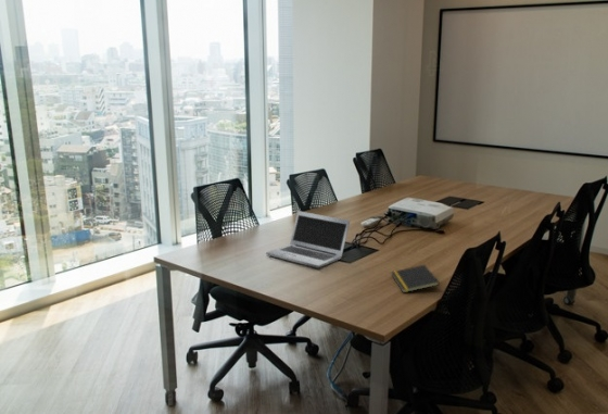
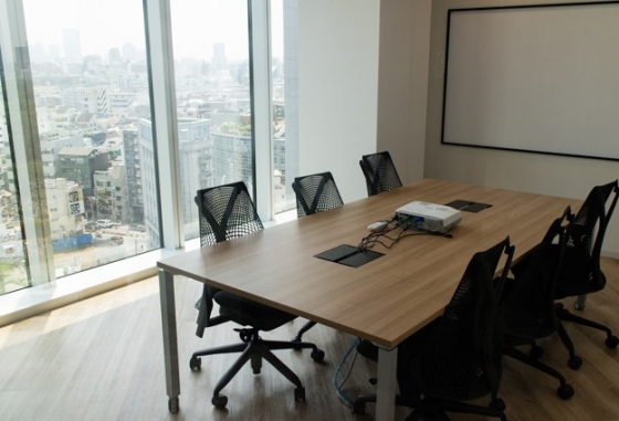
- laptop (307, 238)
- notepad (414, 277)
